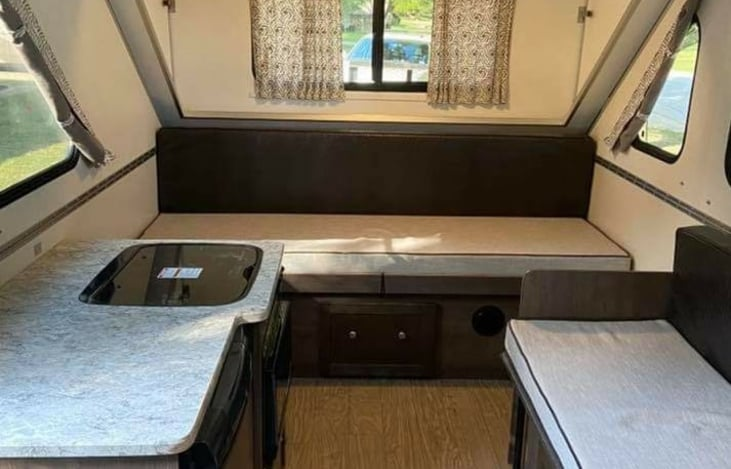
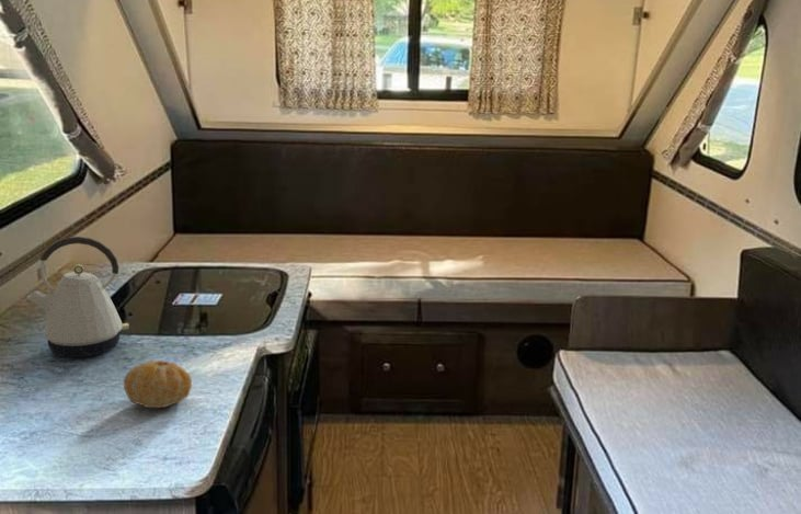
+ kettle (77, 293)
+ fruit (157, 382)
